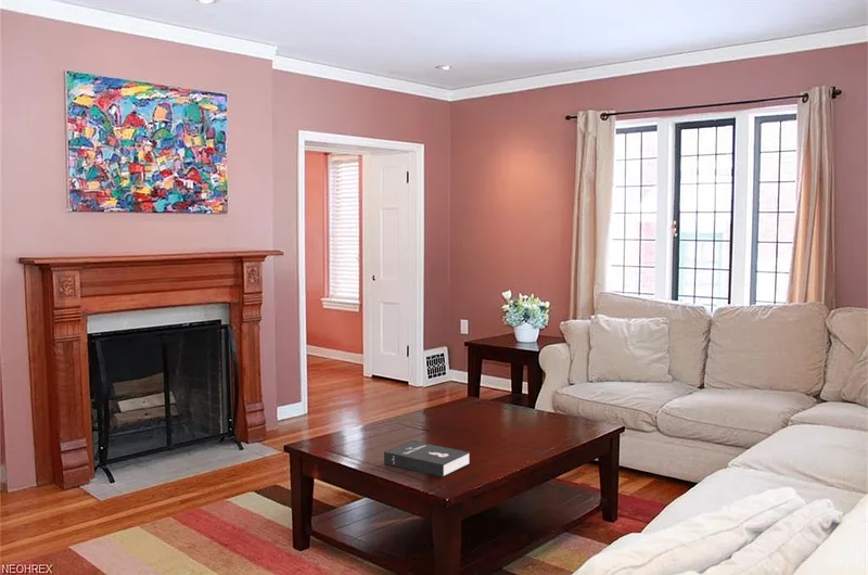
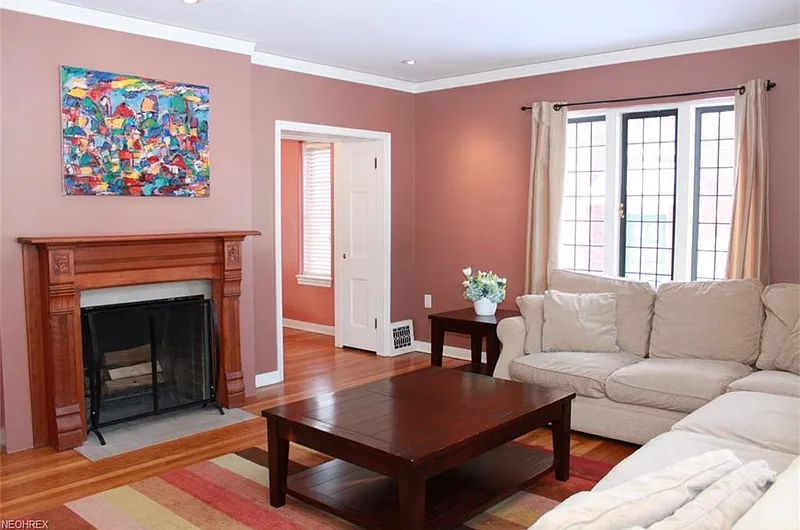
- booklet (426, 458)
